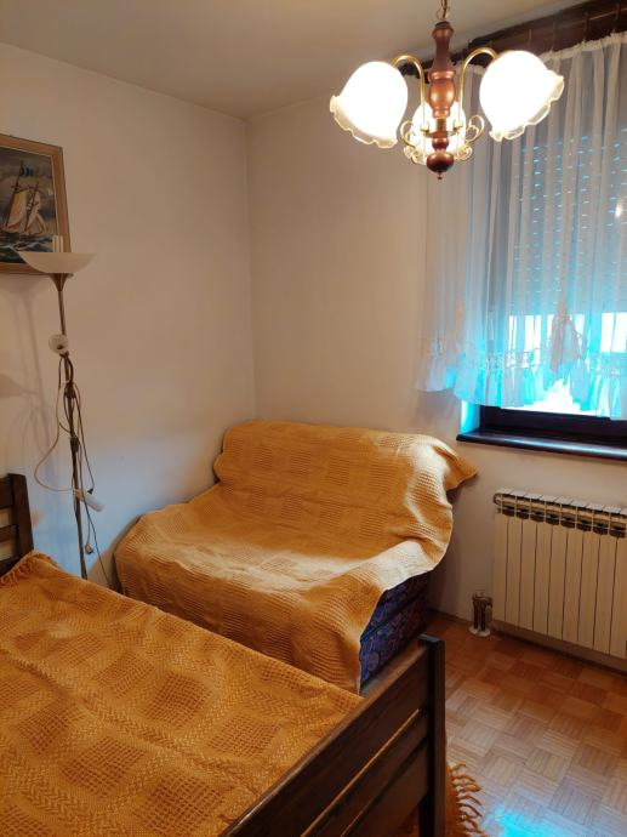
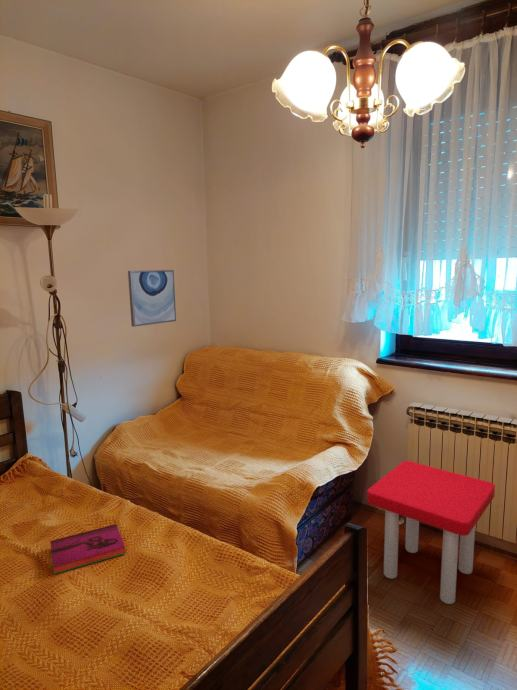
+ wall art (153, 297)
+ hardback book (87, 547)
+ stool (431, 525)
